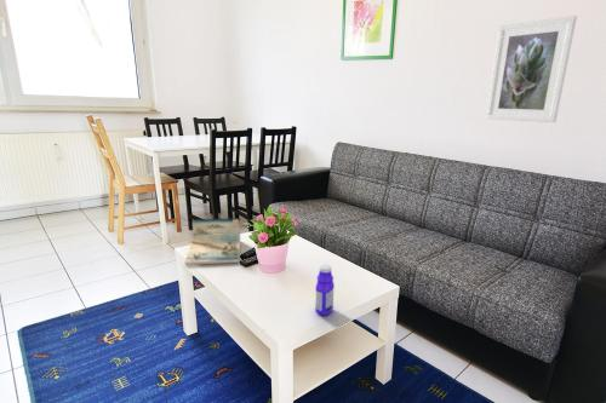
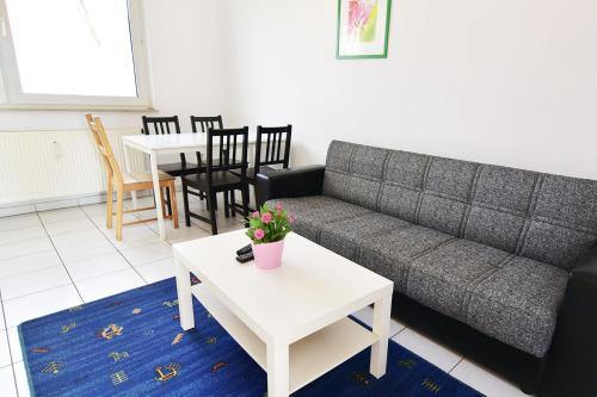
- bottle (325, 288)
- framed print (526, 73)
- book (213, 240)
